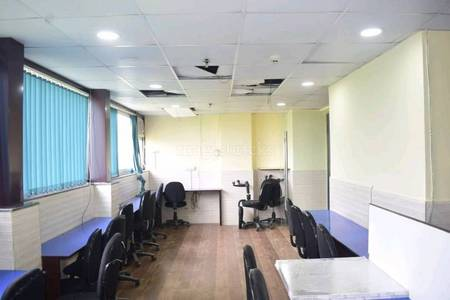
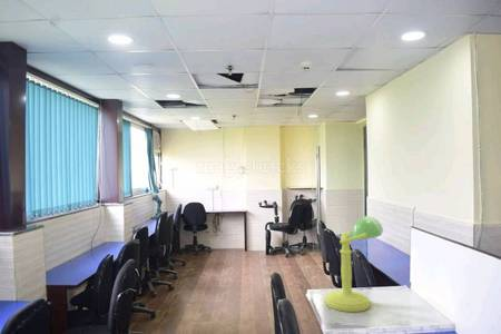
+ desk lamp (350, 261)
